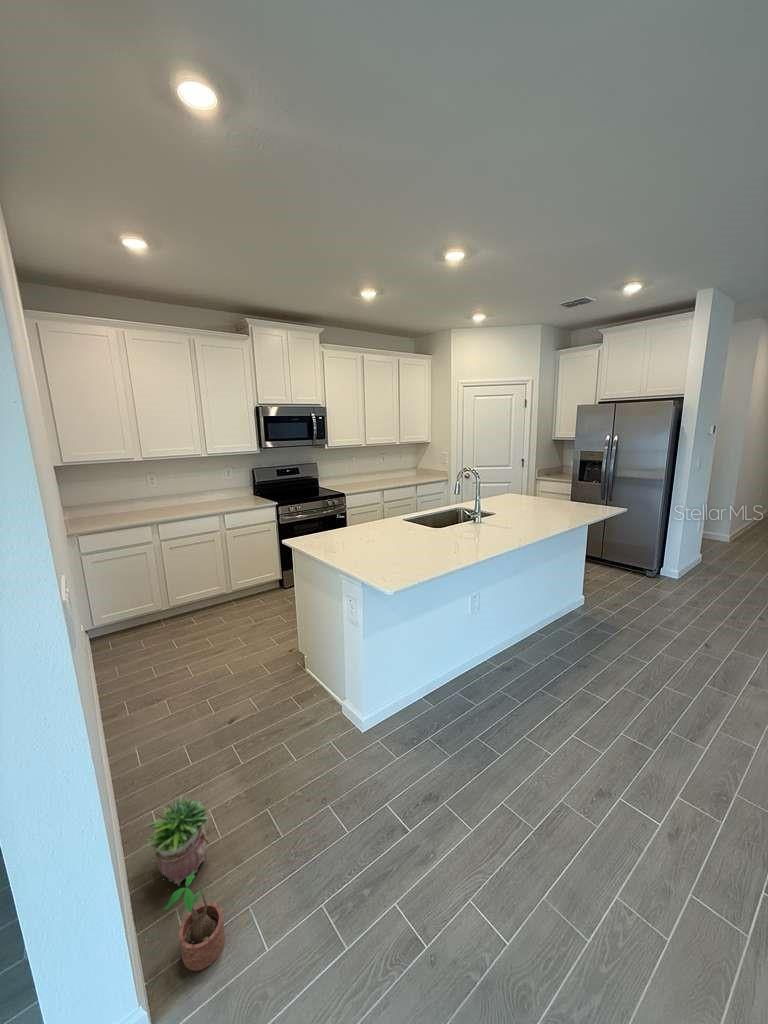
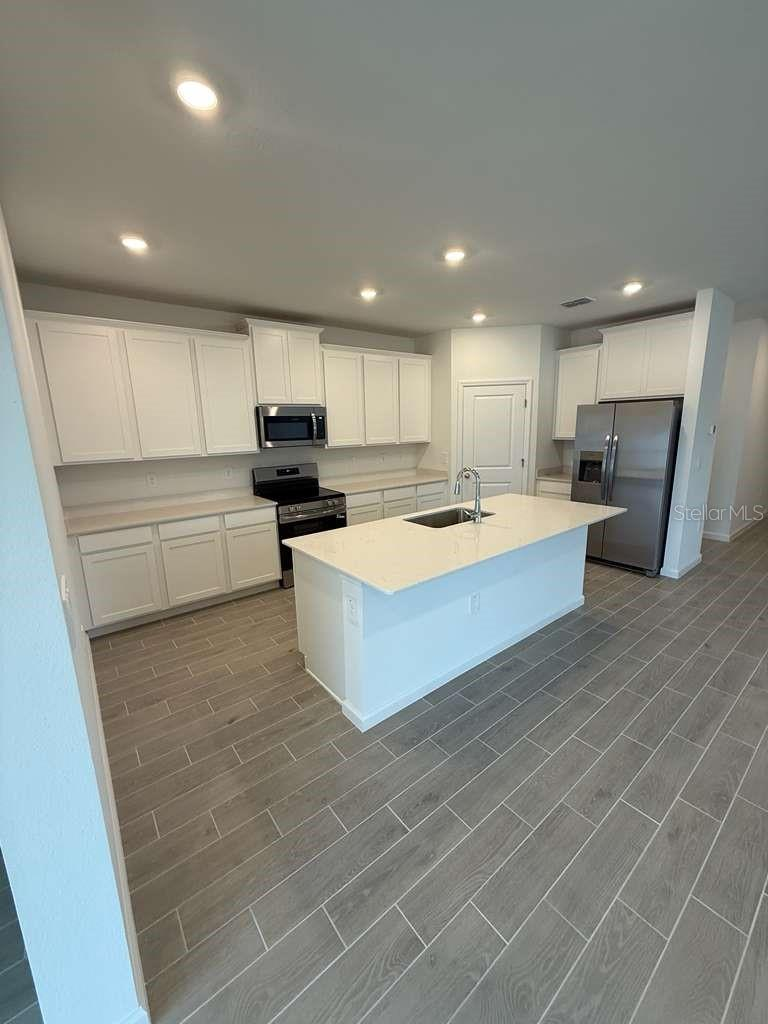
- potted plant (194, 917)
- potted plant (177, 837)
